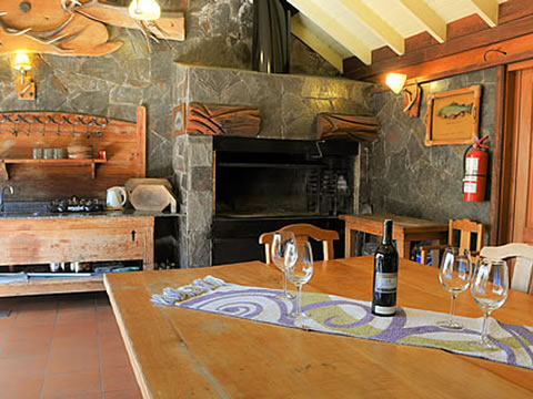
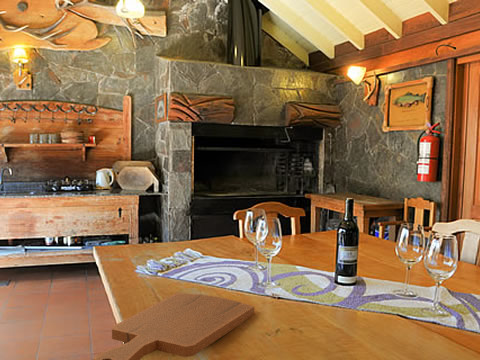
+ cutting board (179, 323)
